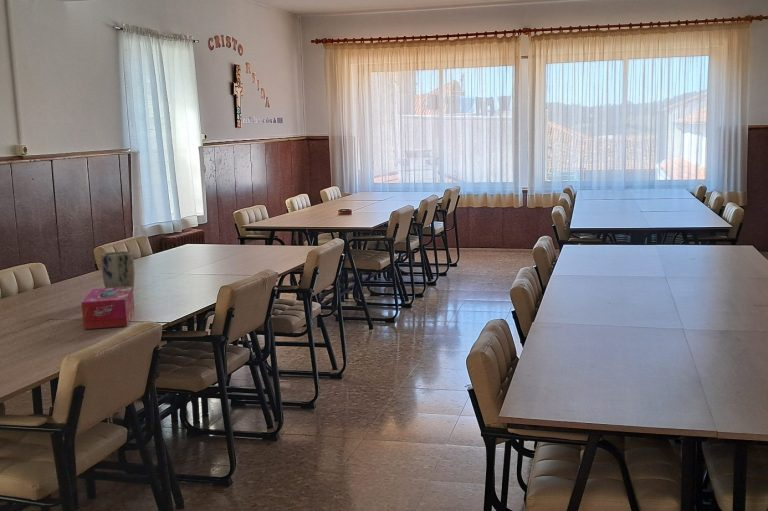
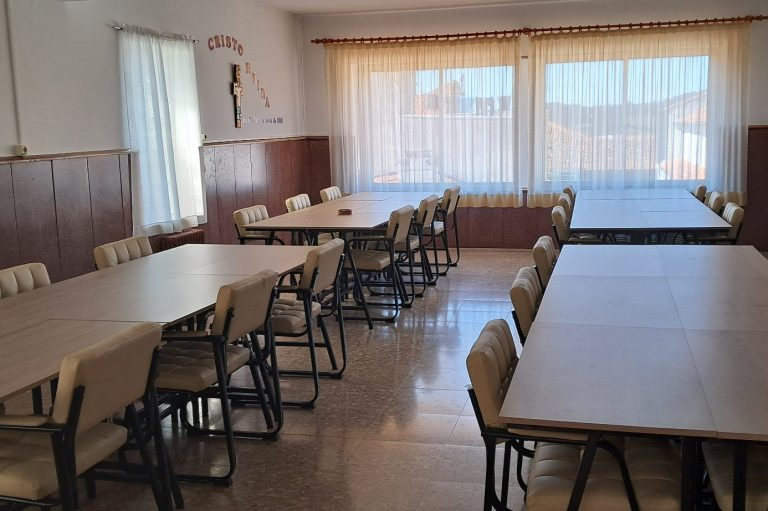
- plant pot (118, 275)
- tissue box (109, 306)
